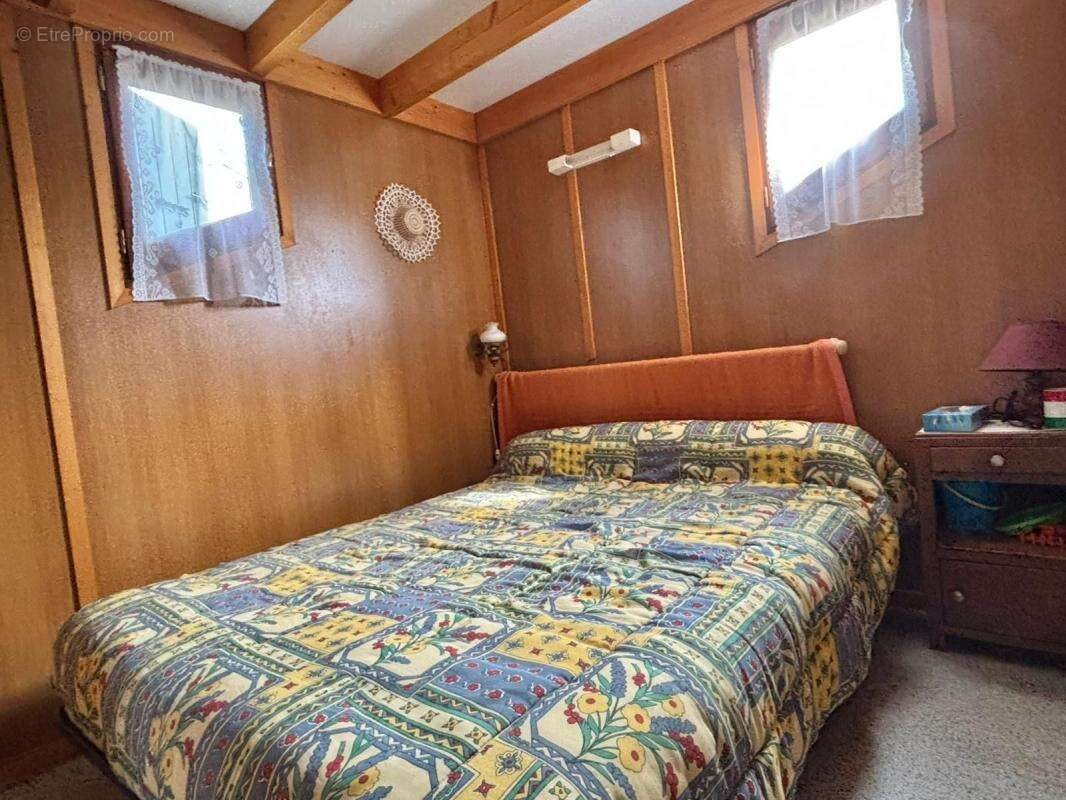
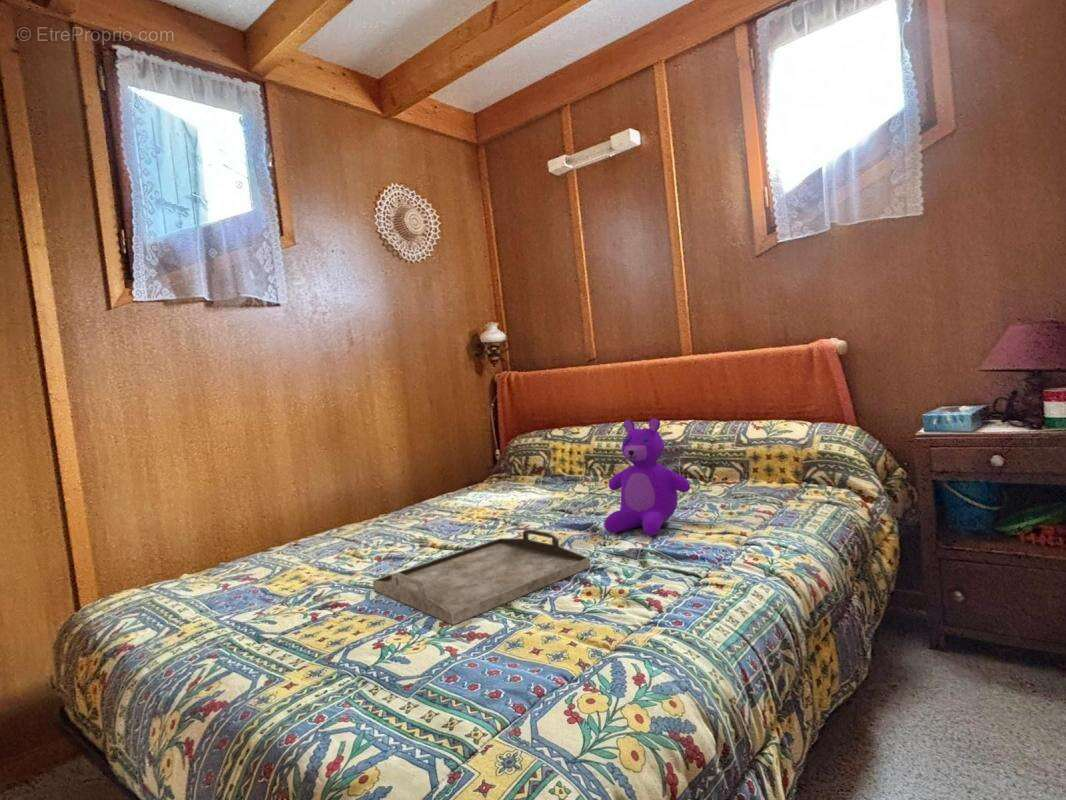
+ serving tray (480, 565)
+ teddy bear (639, 474)
